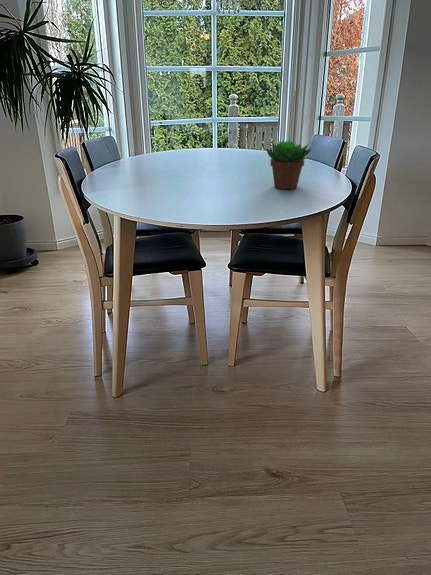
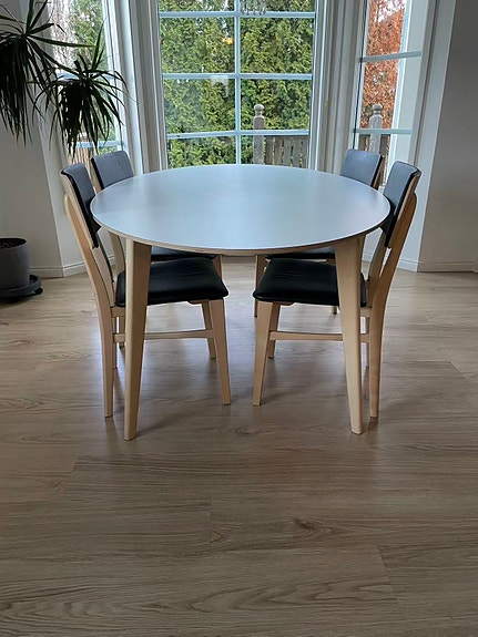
- succulent plant (287, 163)
